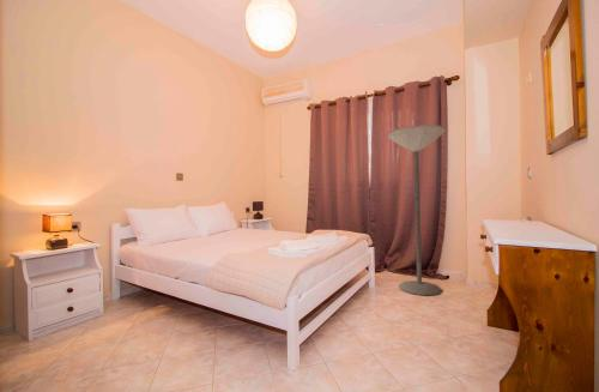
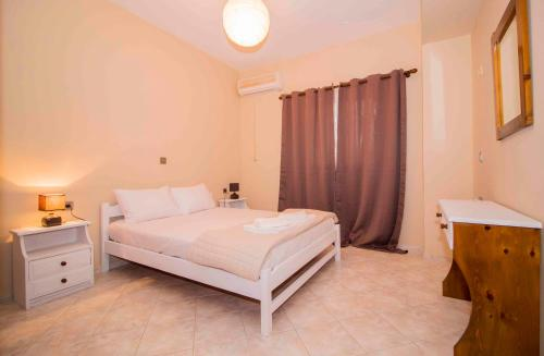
- floor lamp (417, 210)
